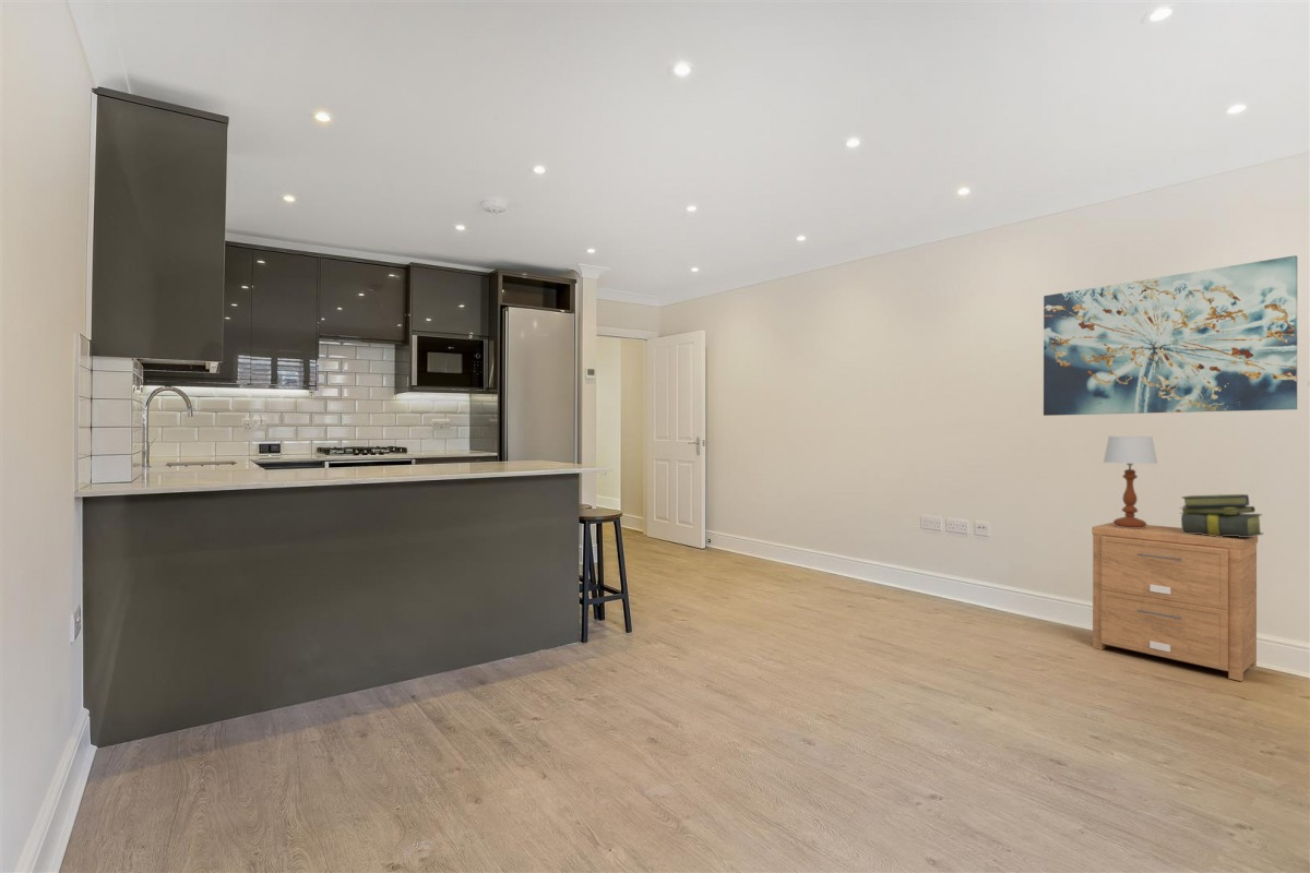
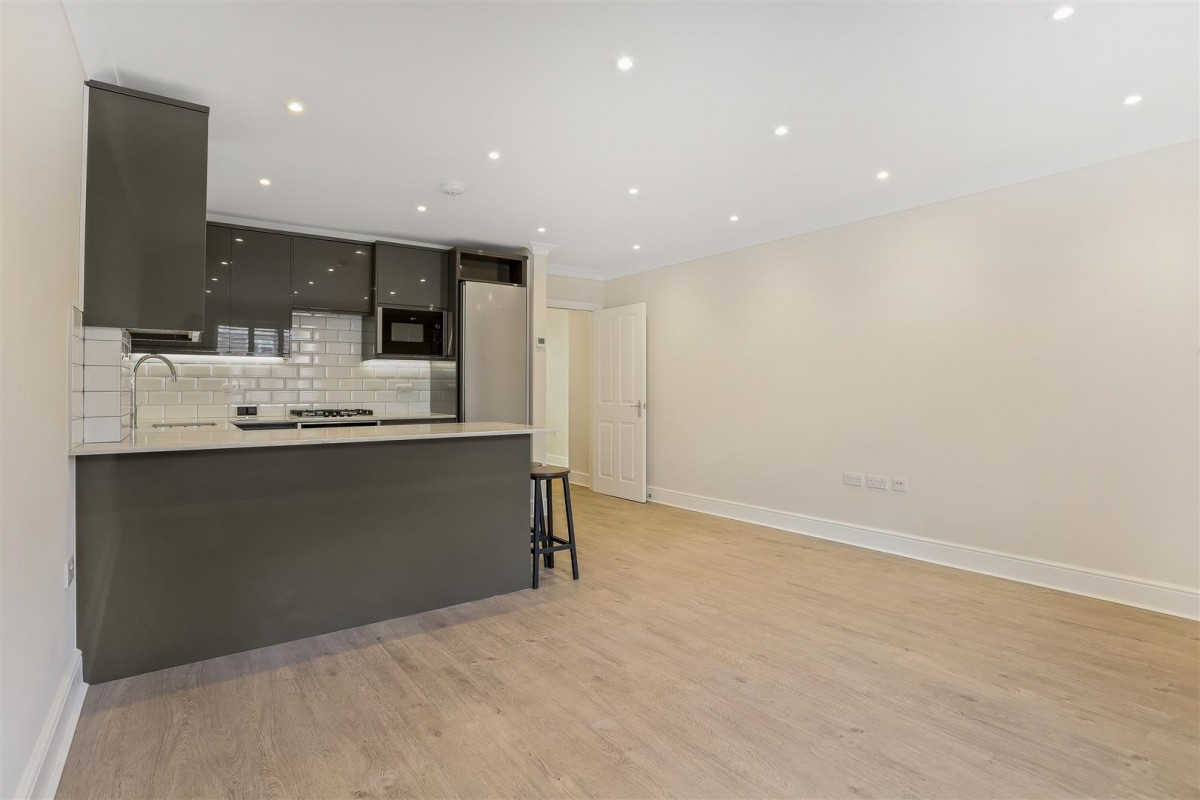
- stack of books (1217, 513)
- nightstand (1169, 594)
- table lamp (1130, 481)
- wall art (1154, 345)
